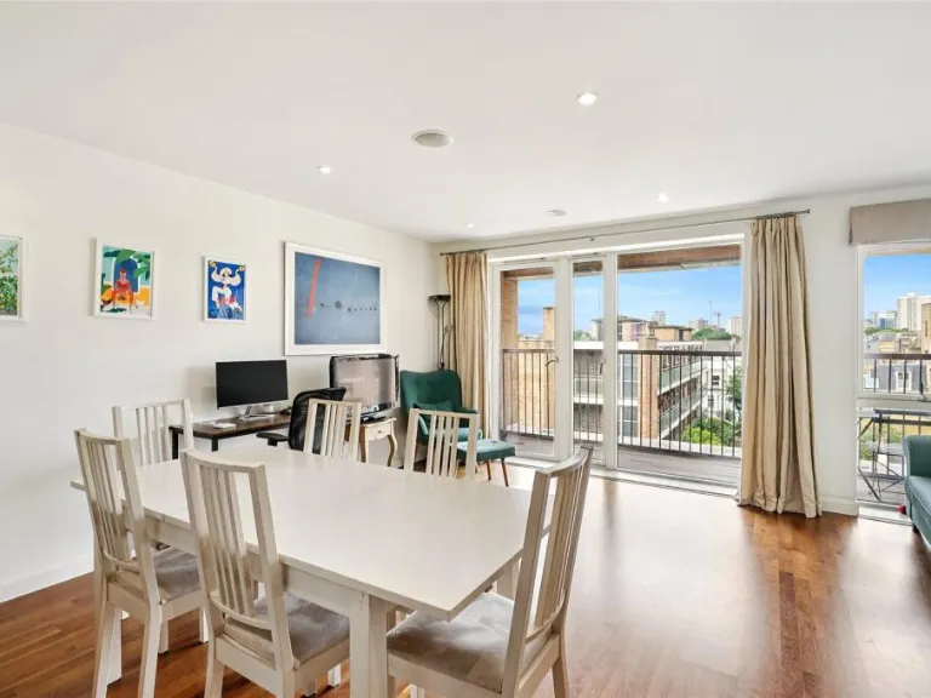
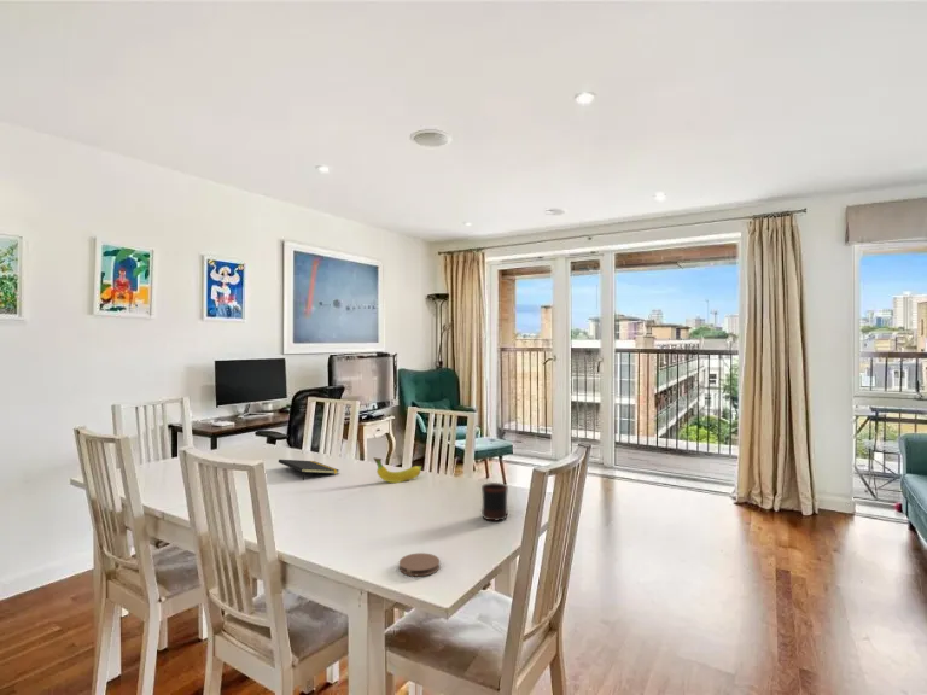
+ fruit (397, 472)
+ coaster (419, 563)
+ mug (496, 500)
+ notepad (308, 466)
